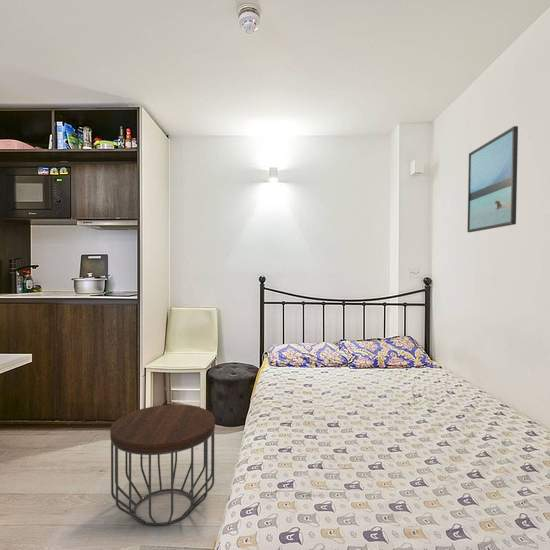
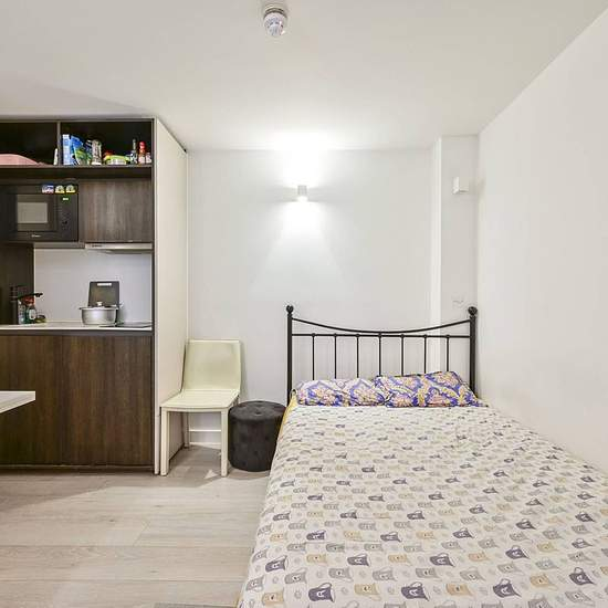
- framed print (489, 185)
- side table (159, 464)
